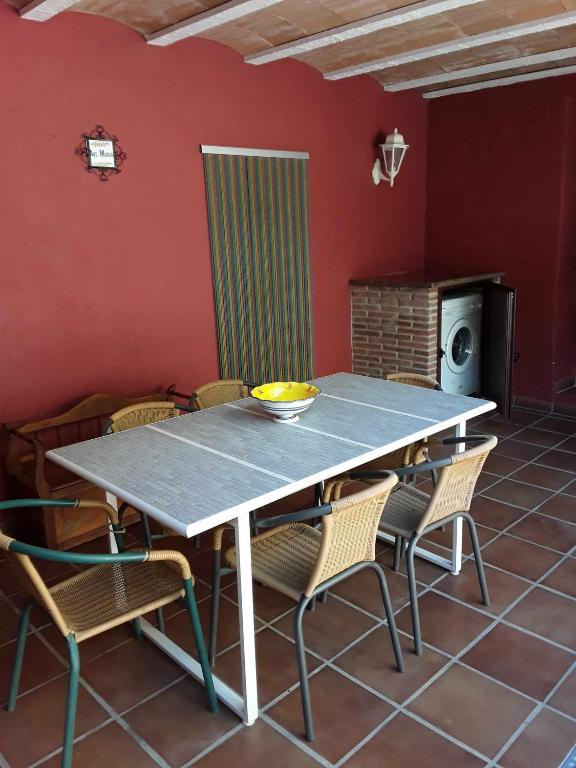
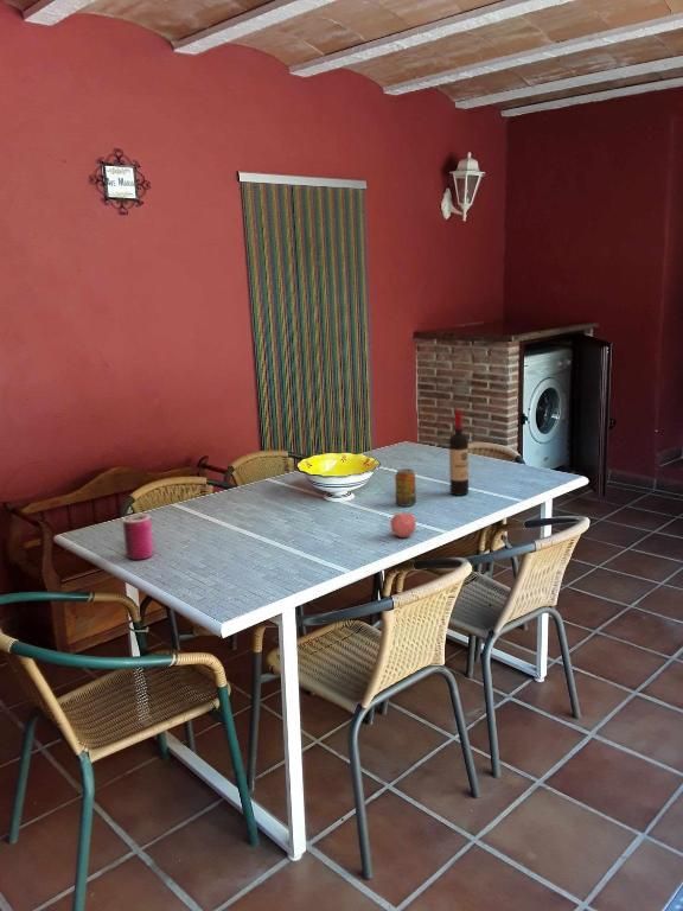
+ can (138, 536)
+ apple (403, 523)
+ beverage can (406, 486)
+ wine bottle (459, 452)
